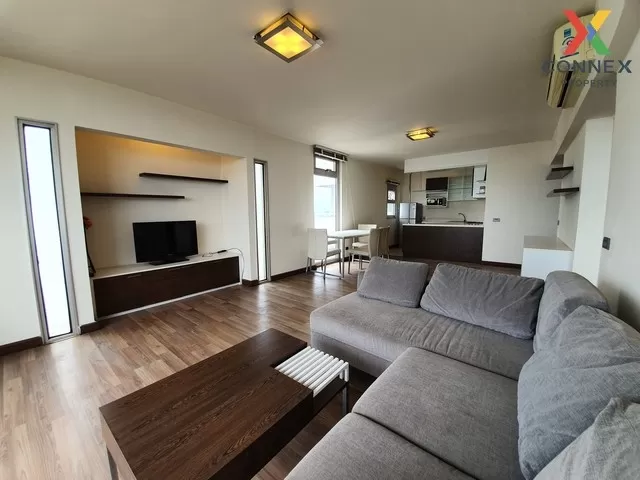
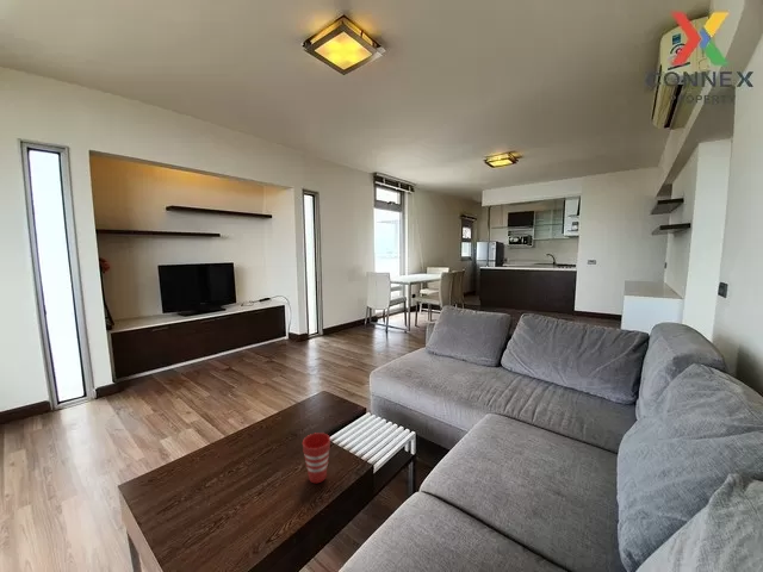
+ cup (316, 459)
